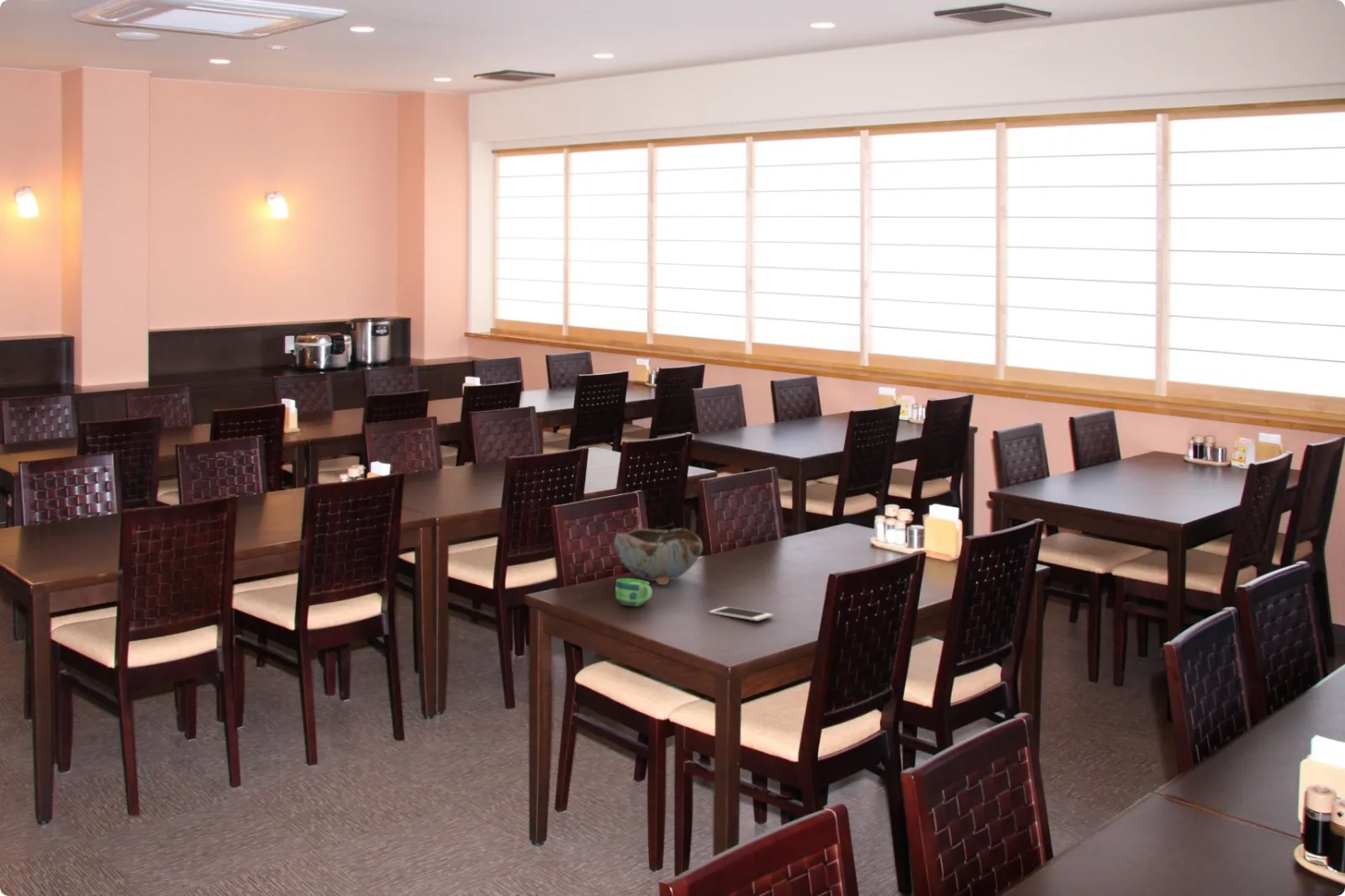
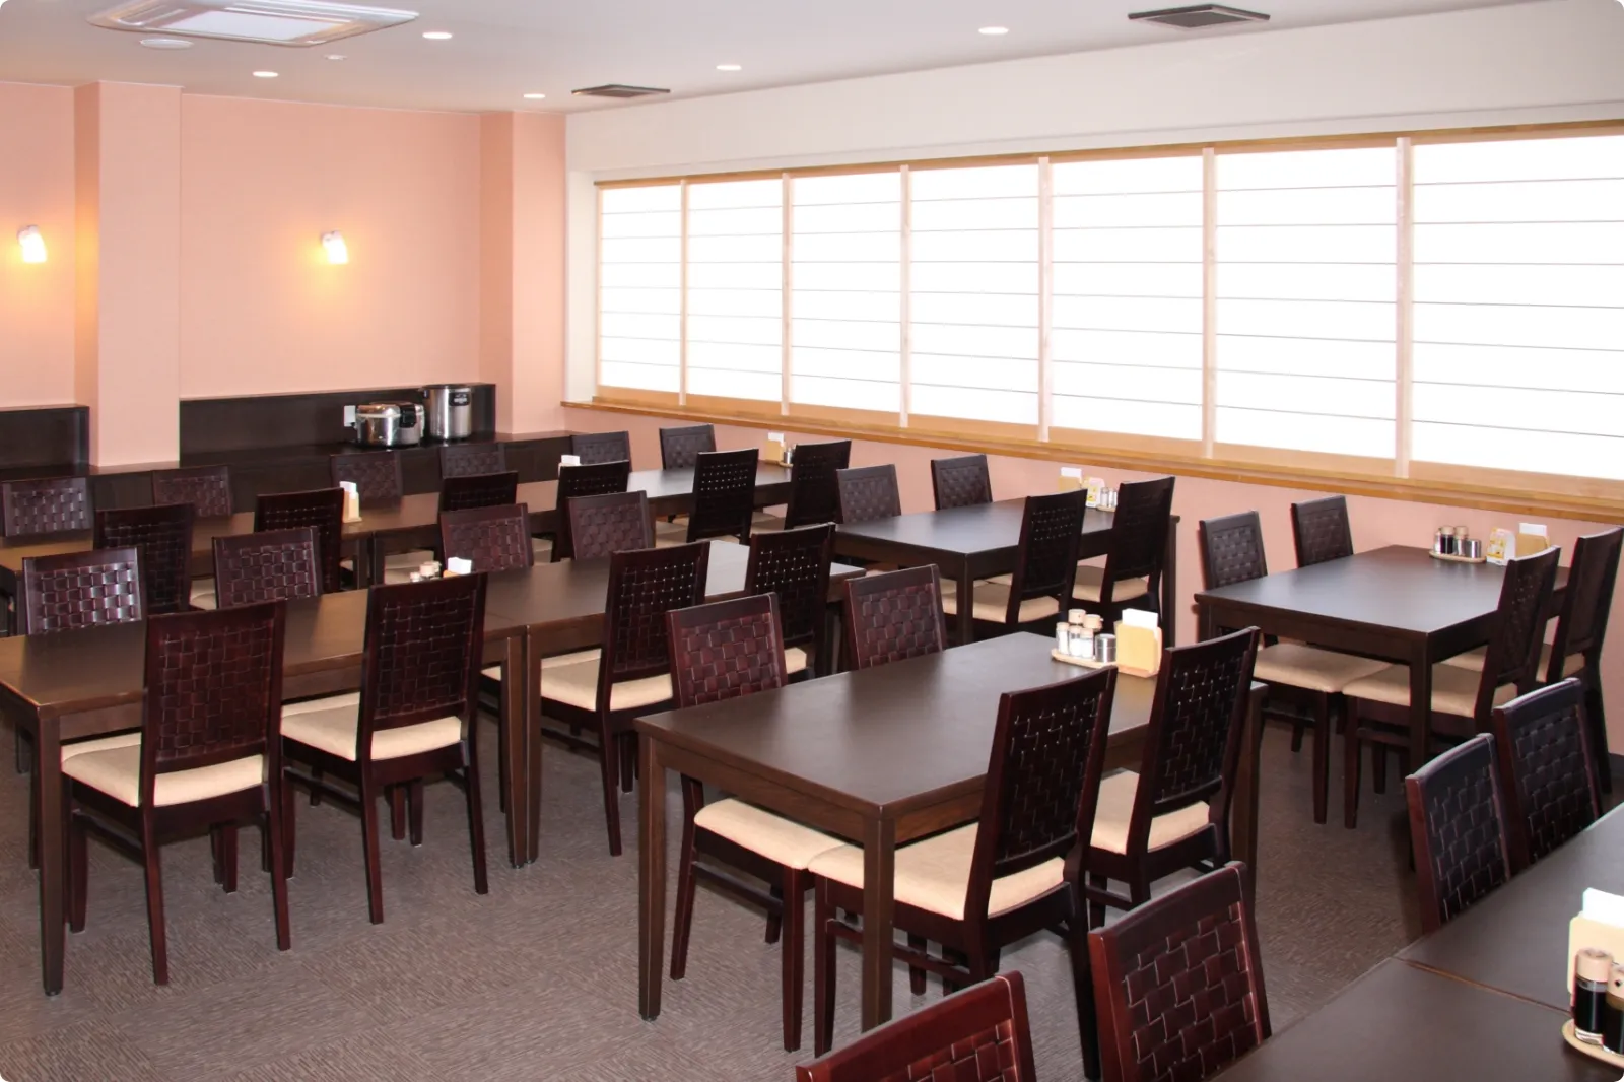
- cell phone (741, 614)
- bowl (658, 554)
- cup (636, 593)
